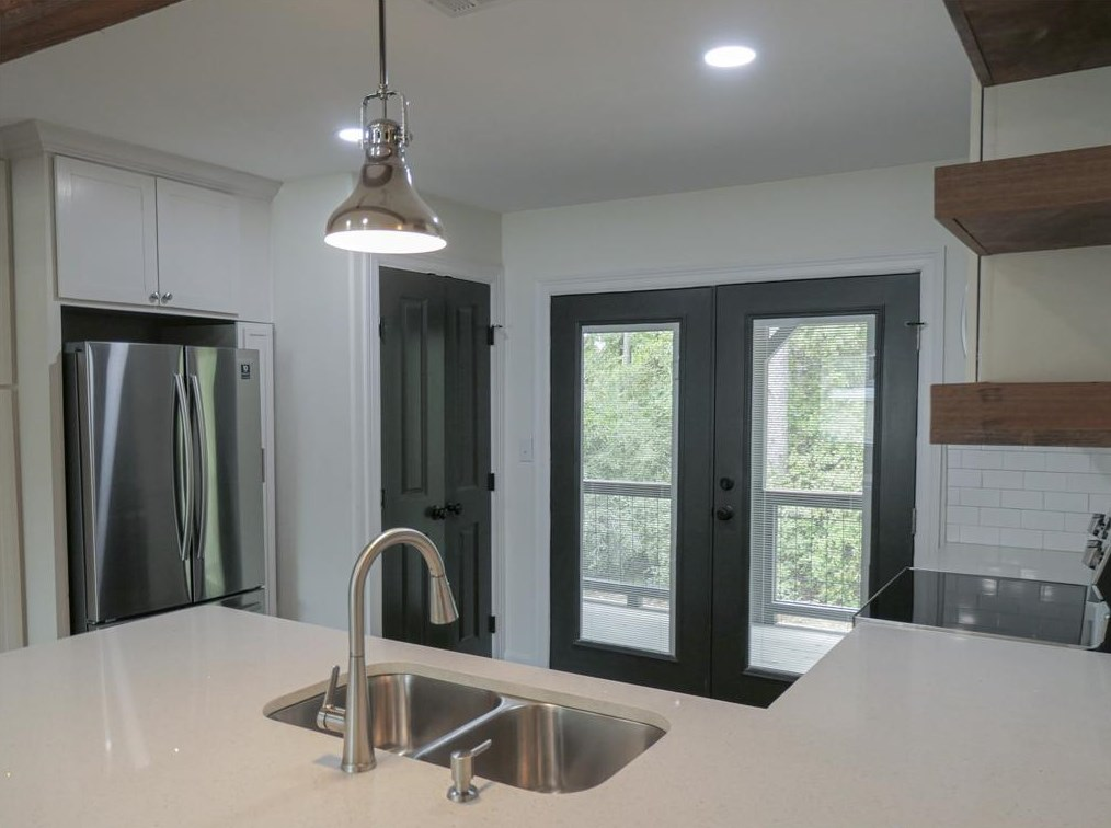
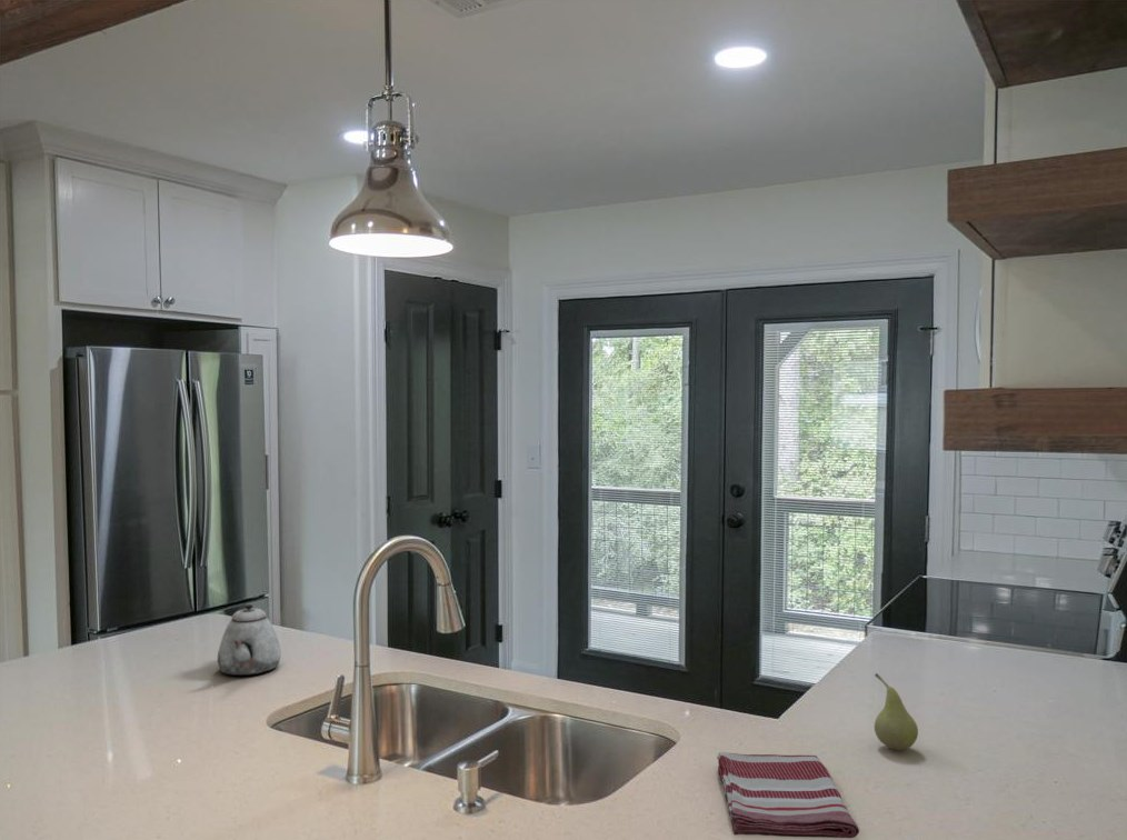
+ dish towel (780, 789)
+ teapot (248, 638)
+ fruit (892, 712)
